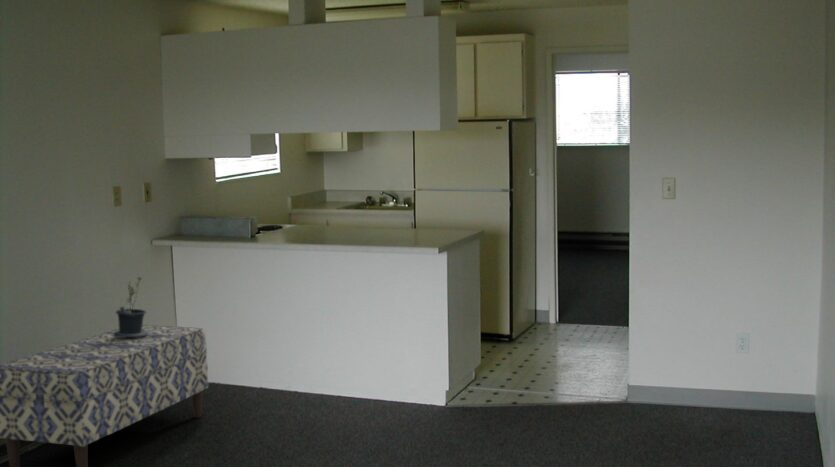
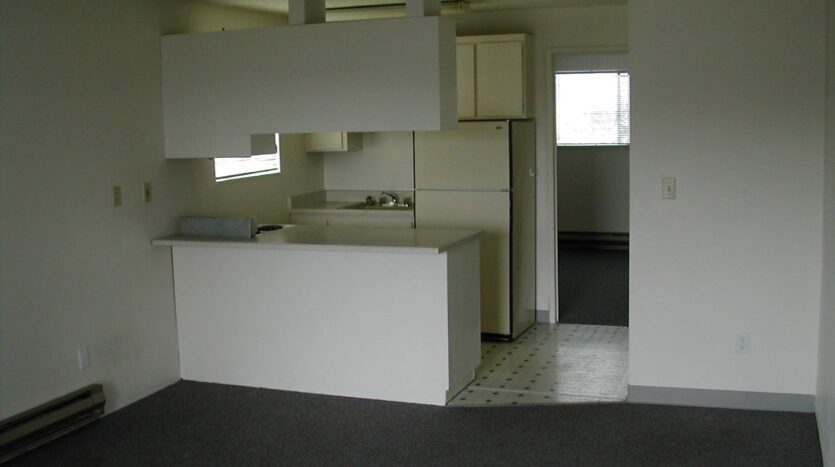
- bench (110, 393)
- potted plant (130, 307)
